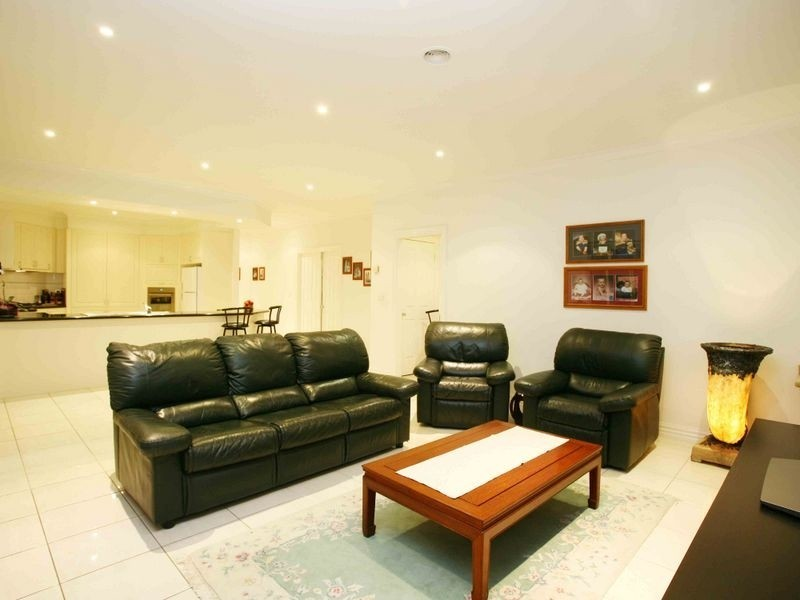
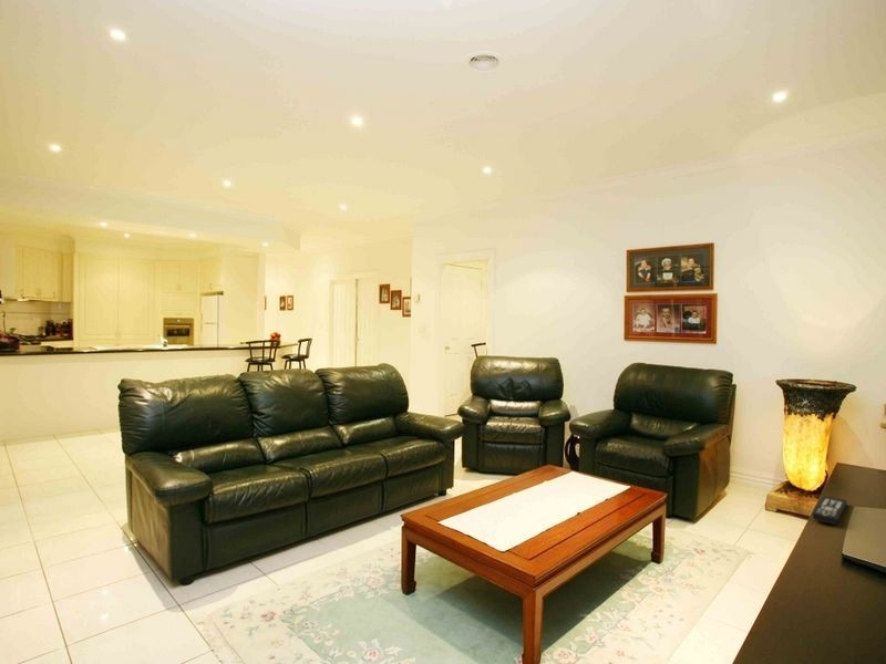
+ remote control (830, 509)
